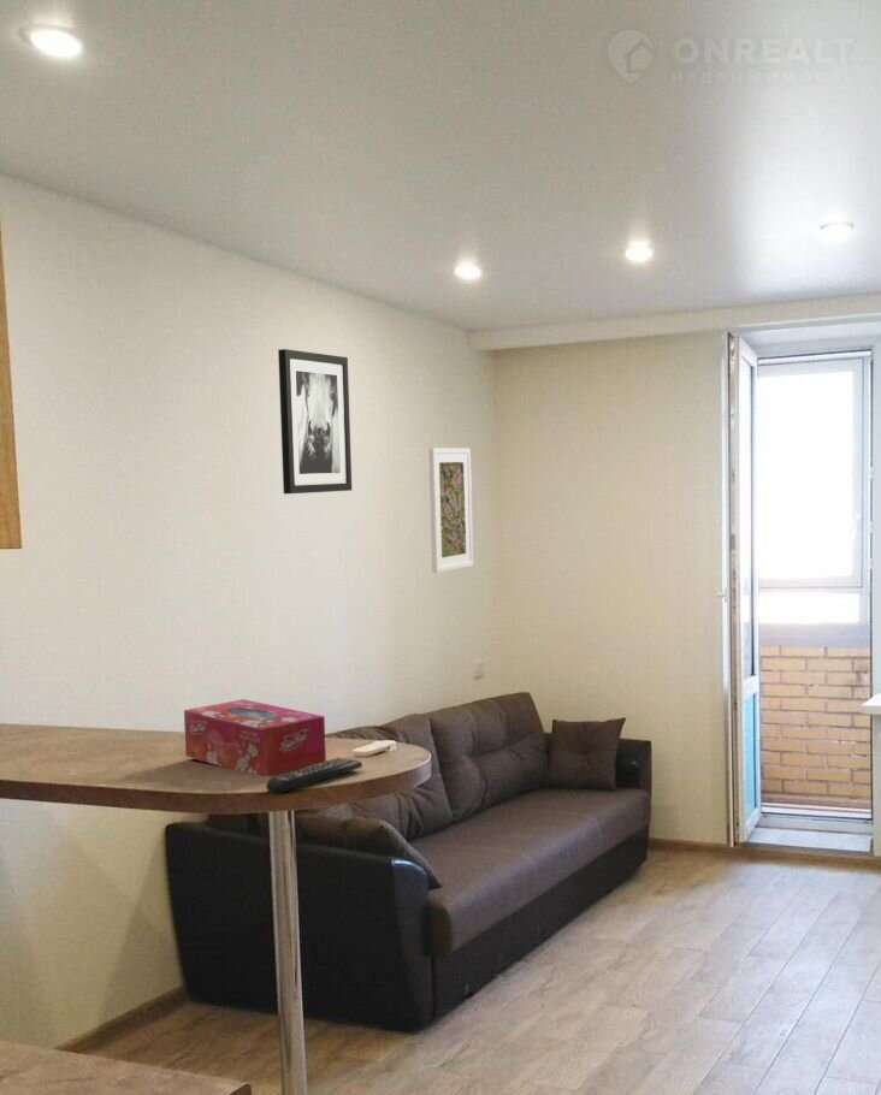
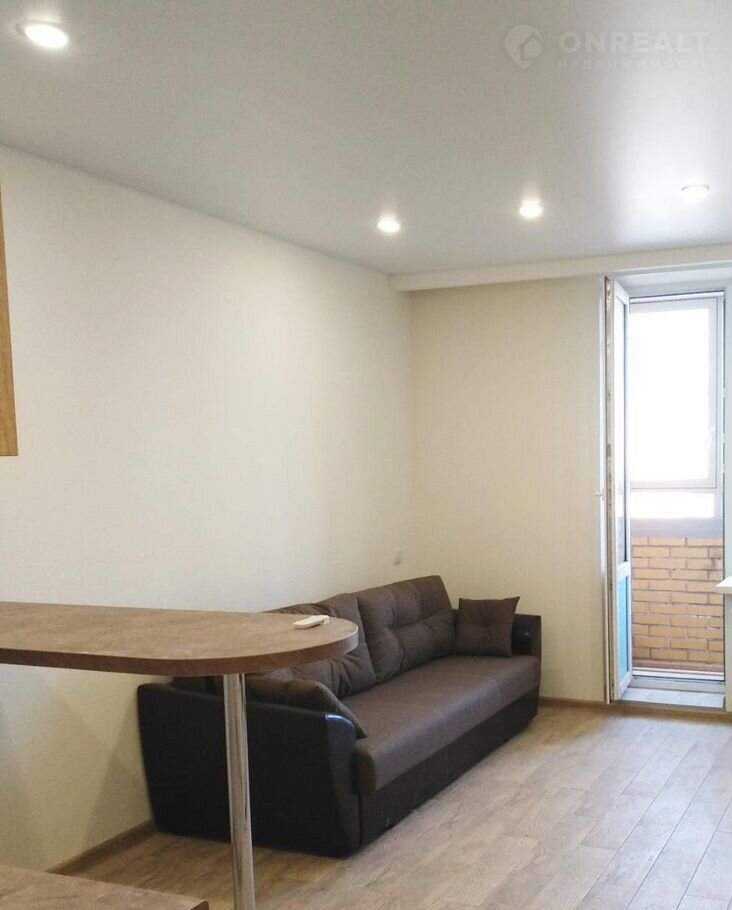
- remote control (315, 774)
- wall art (317, 422)
- tissue box (253, 736)
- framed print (451, 509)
